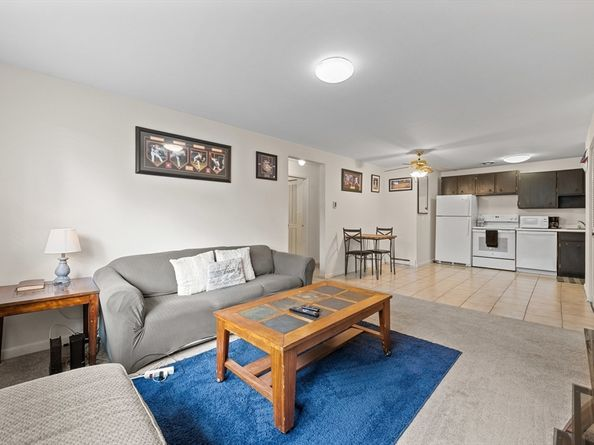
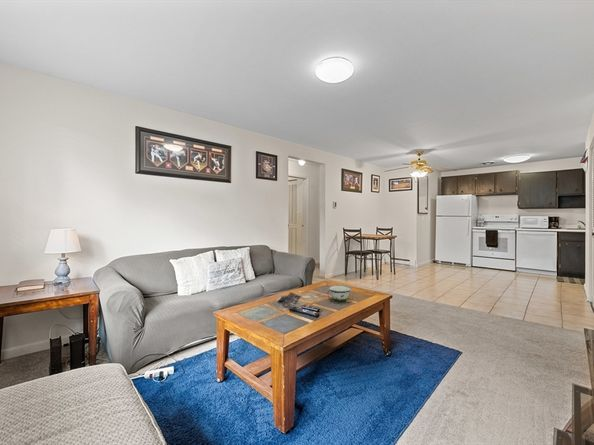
+ bowl (339, 294)
+ paperback book (290, 298)
